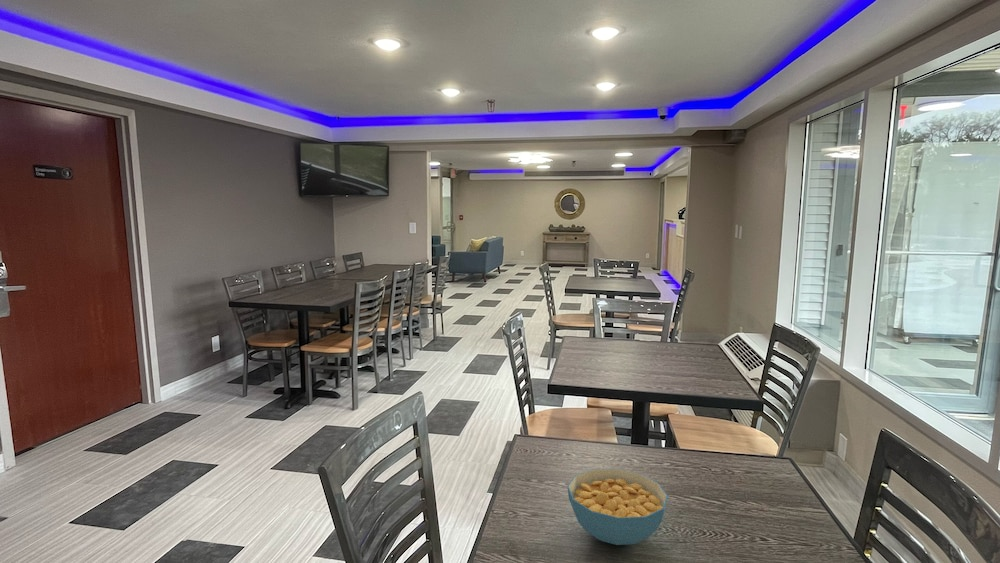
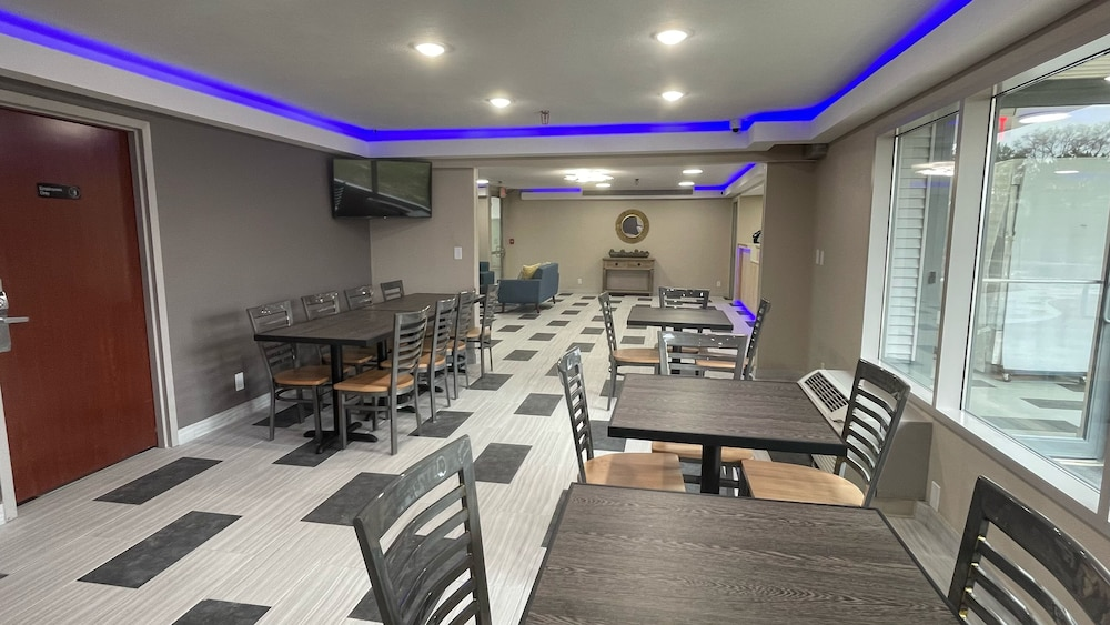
- cereal bowl (616, 513)
